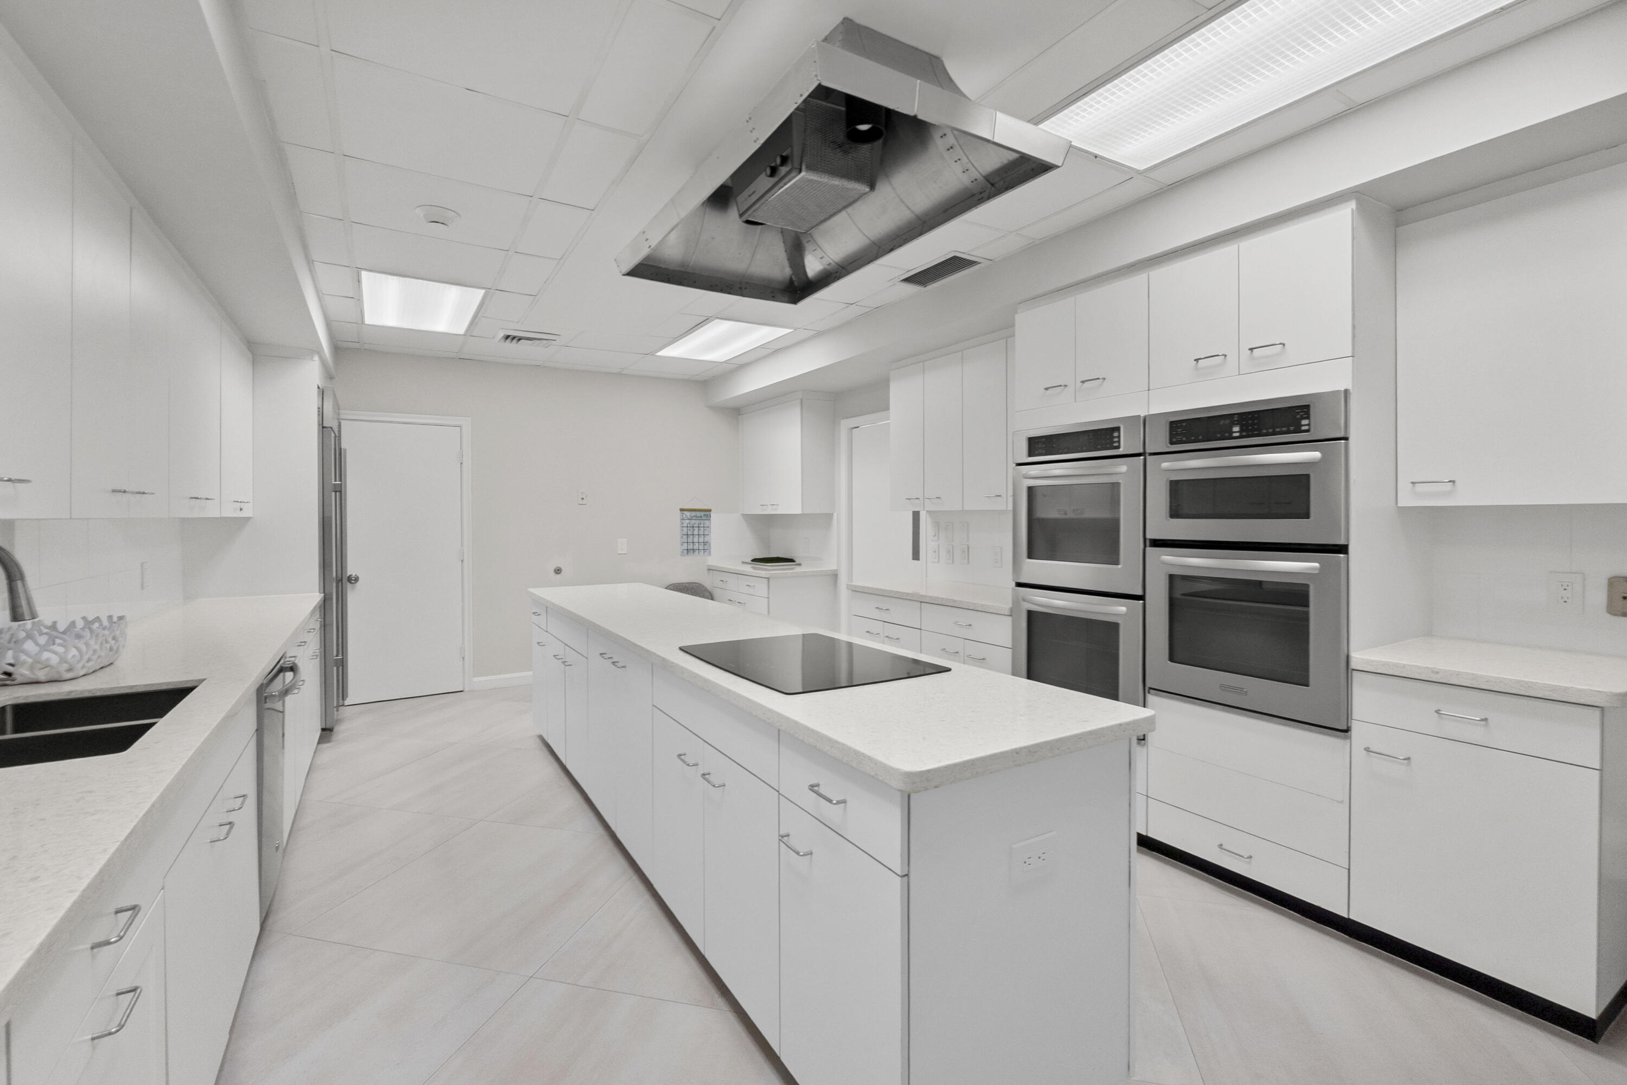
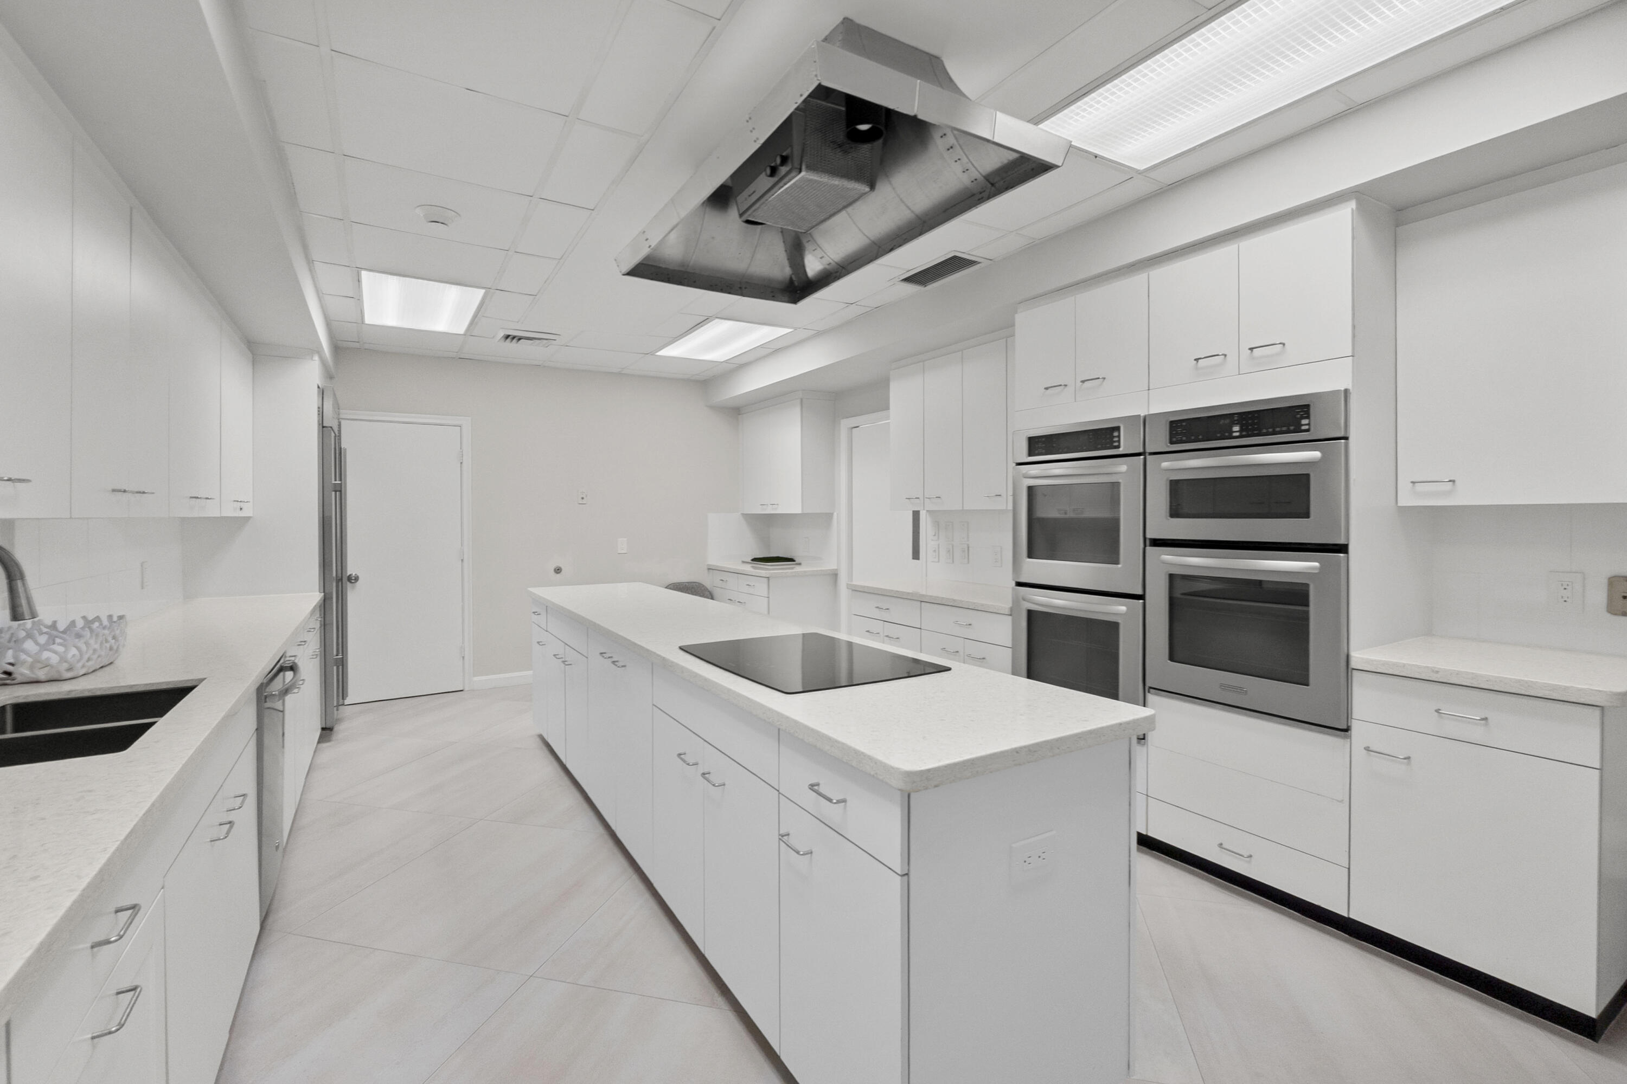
- calendar (695, 527)
